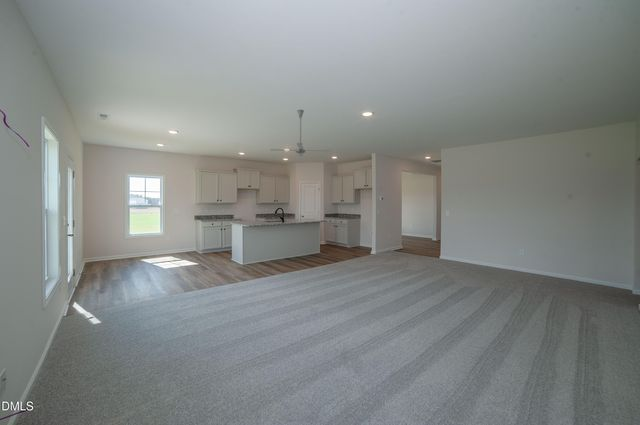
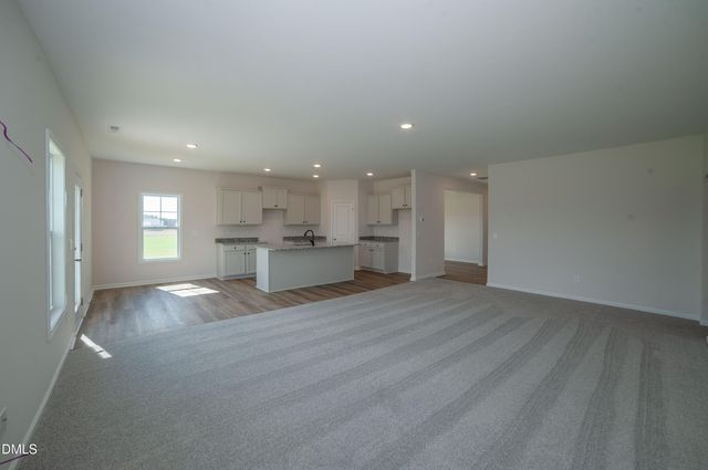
- ceiling fan (300, 131)
